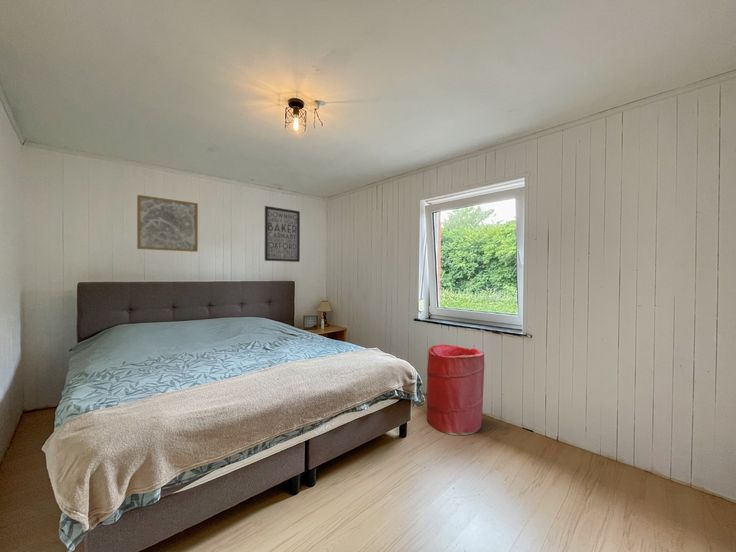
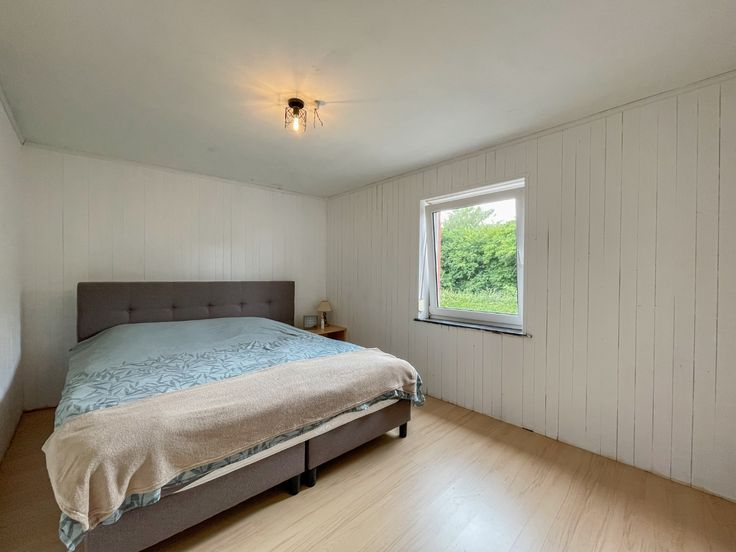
- laundry hamper (455, 384)
- wall art (169, 224)
- wall art (282, 235)
